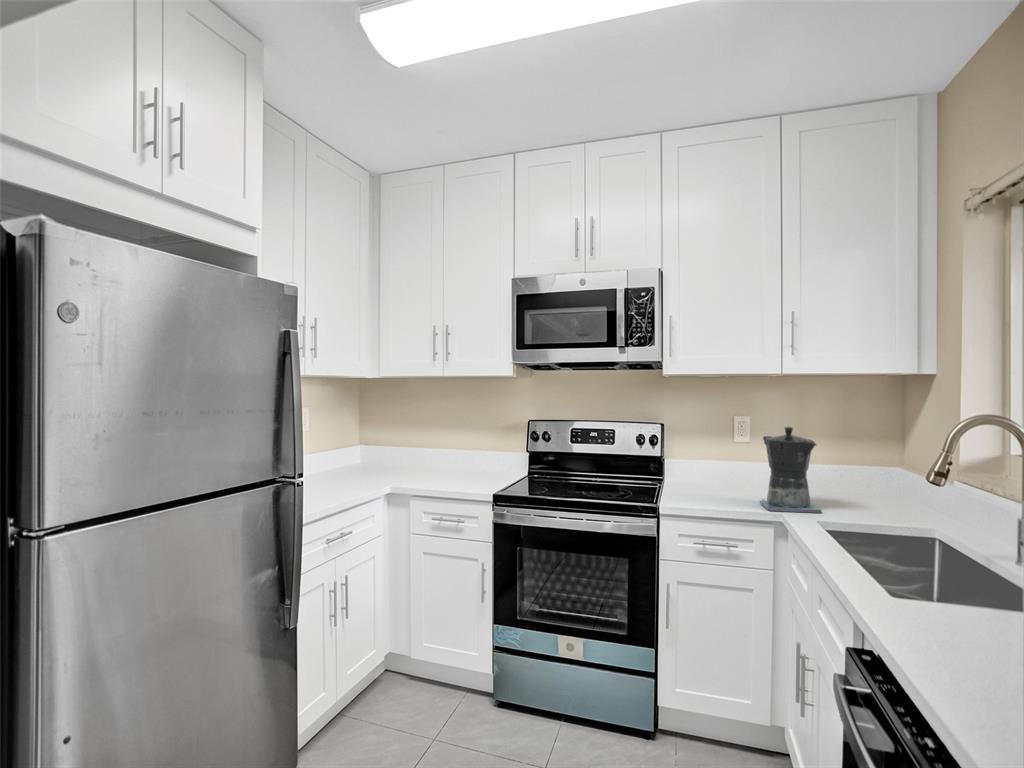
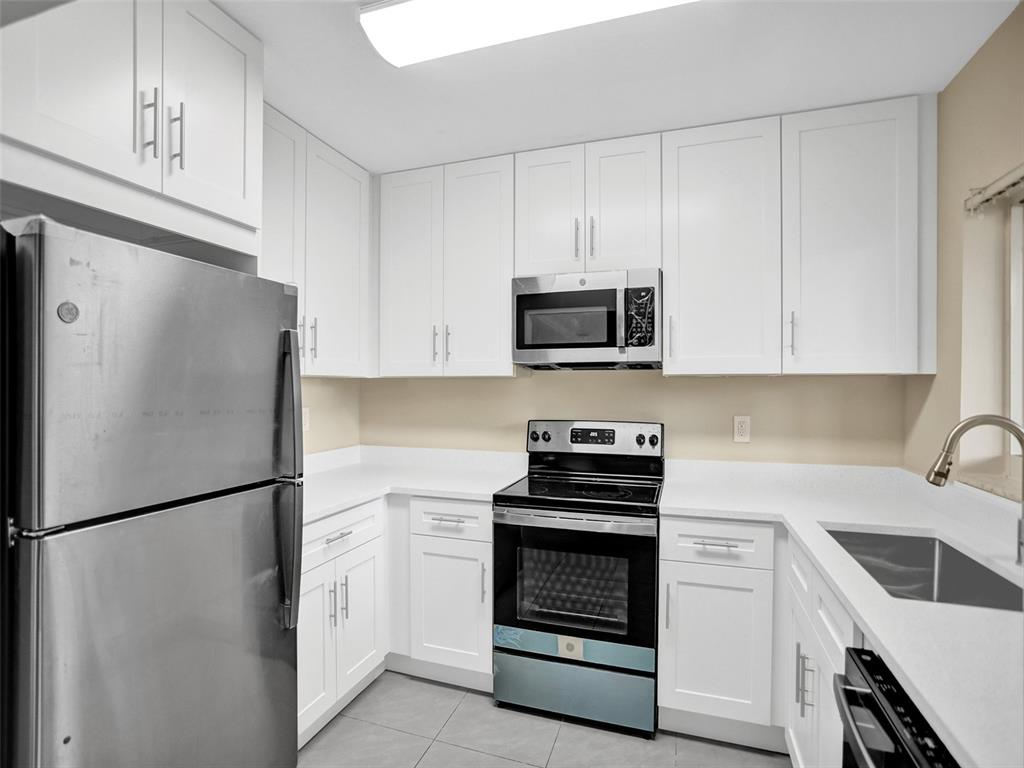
- coffee maker (787, 466)
